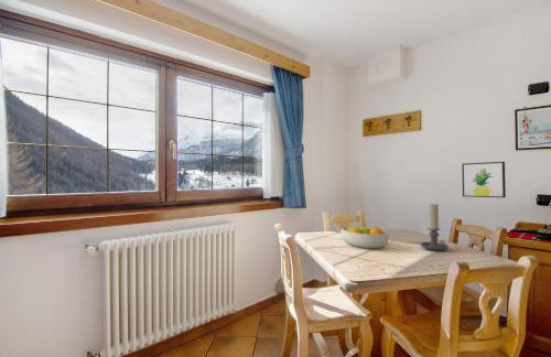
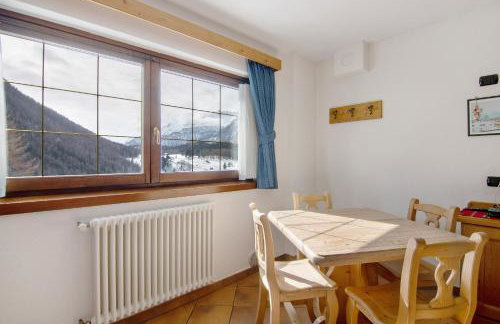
- candle holder (435, 226)
- fruit bowl (364, 234)
- wall art (483, 180)
